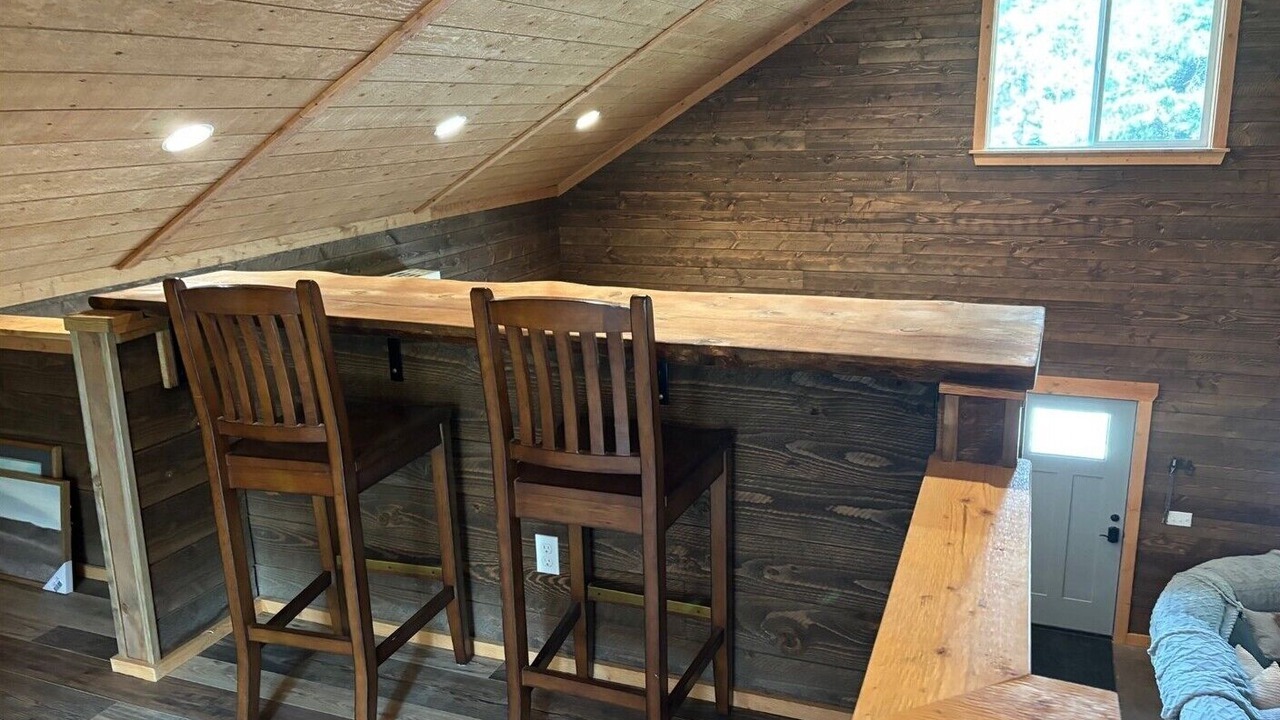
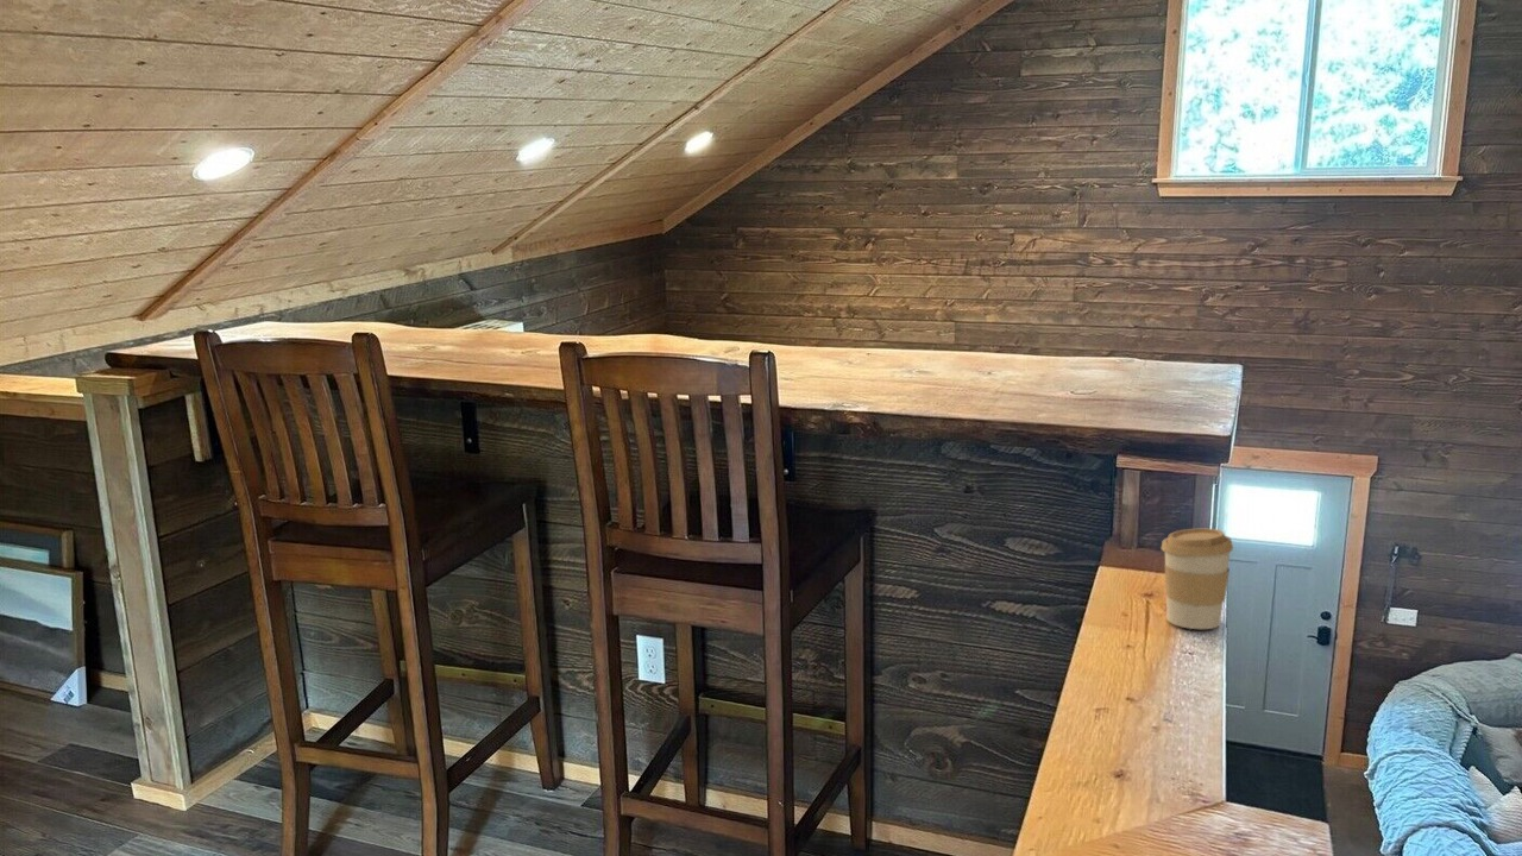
+ coffee cup (1195, 575)
